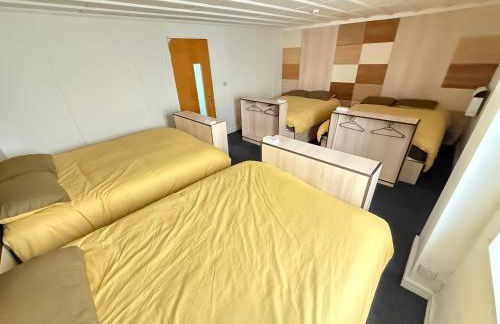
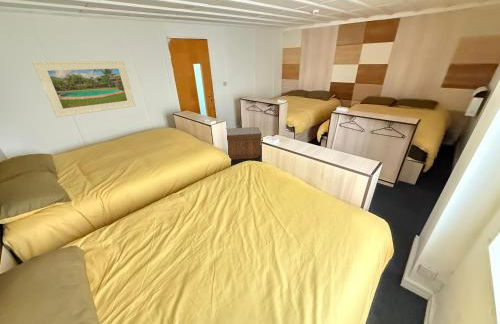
+ bench (238, 143)
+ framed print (92, 87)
